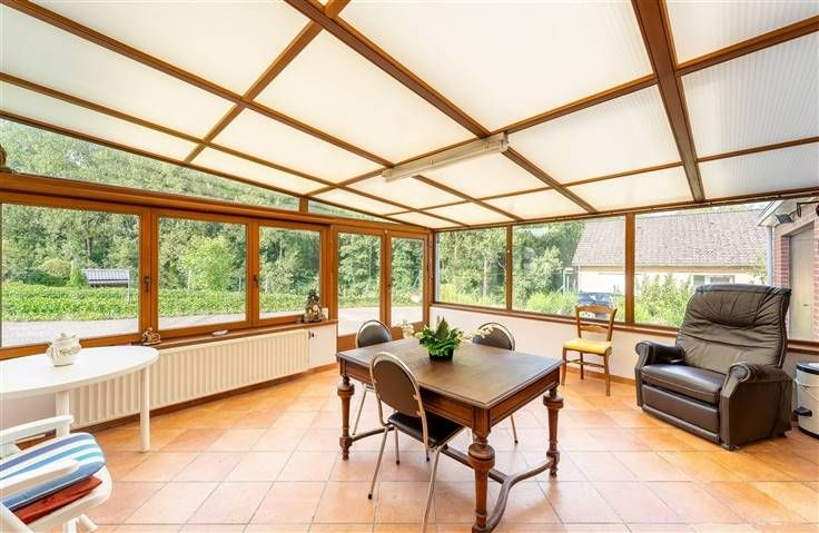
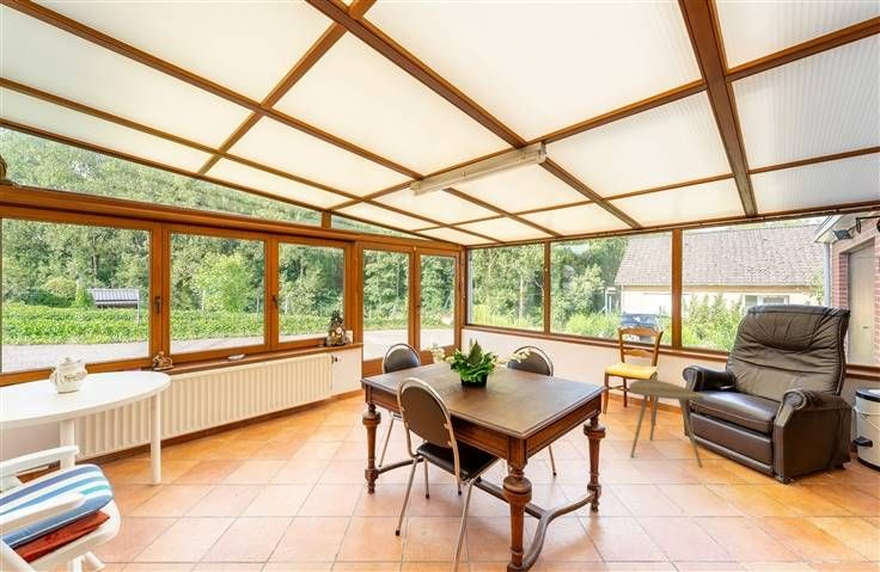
+ side table (654, 420)
